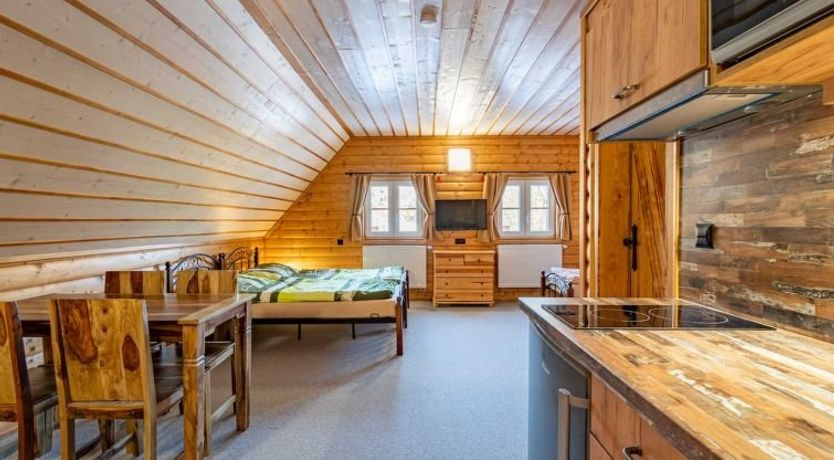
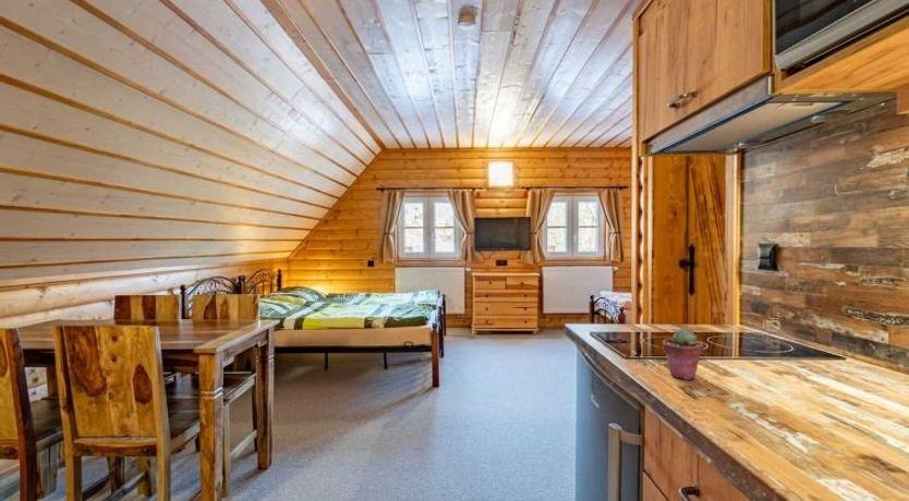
+ potted succulent (682, 352)
